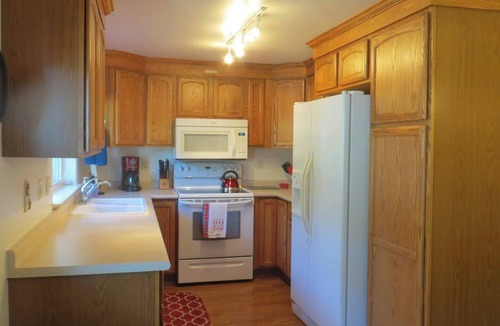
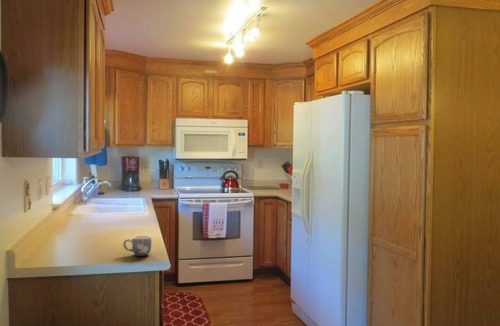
+ mug (137, 246)
